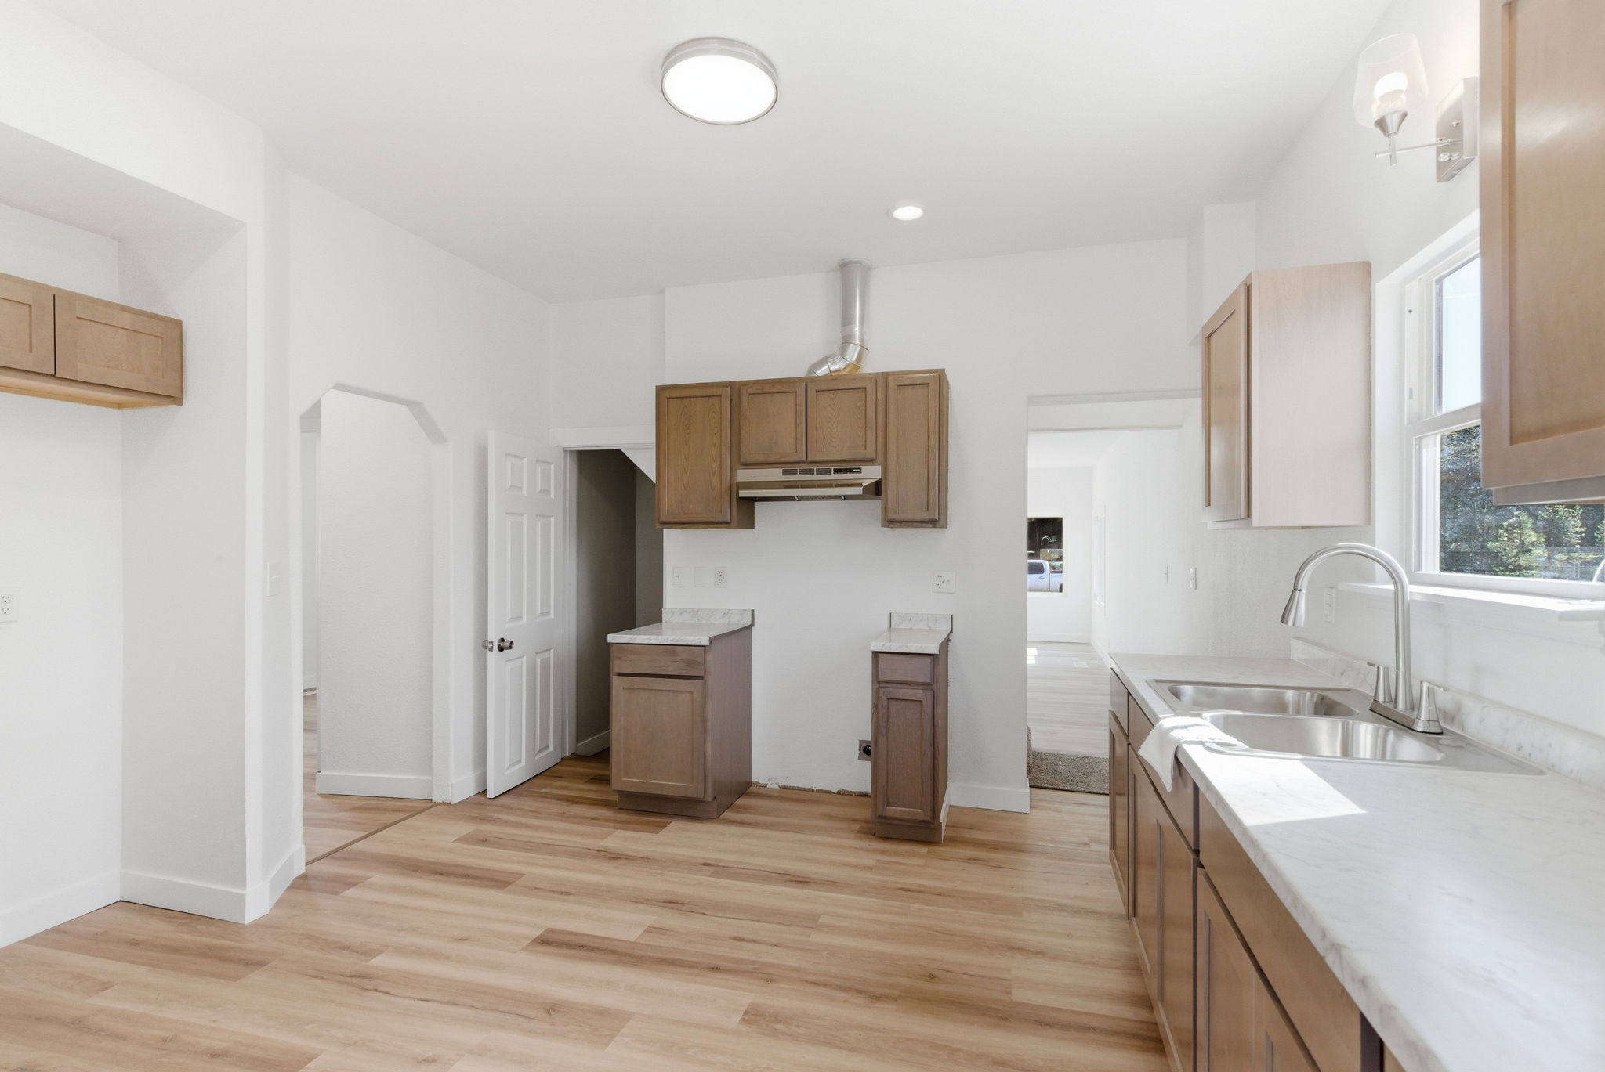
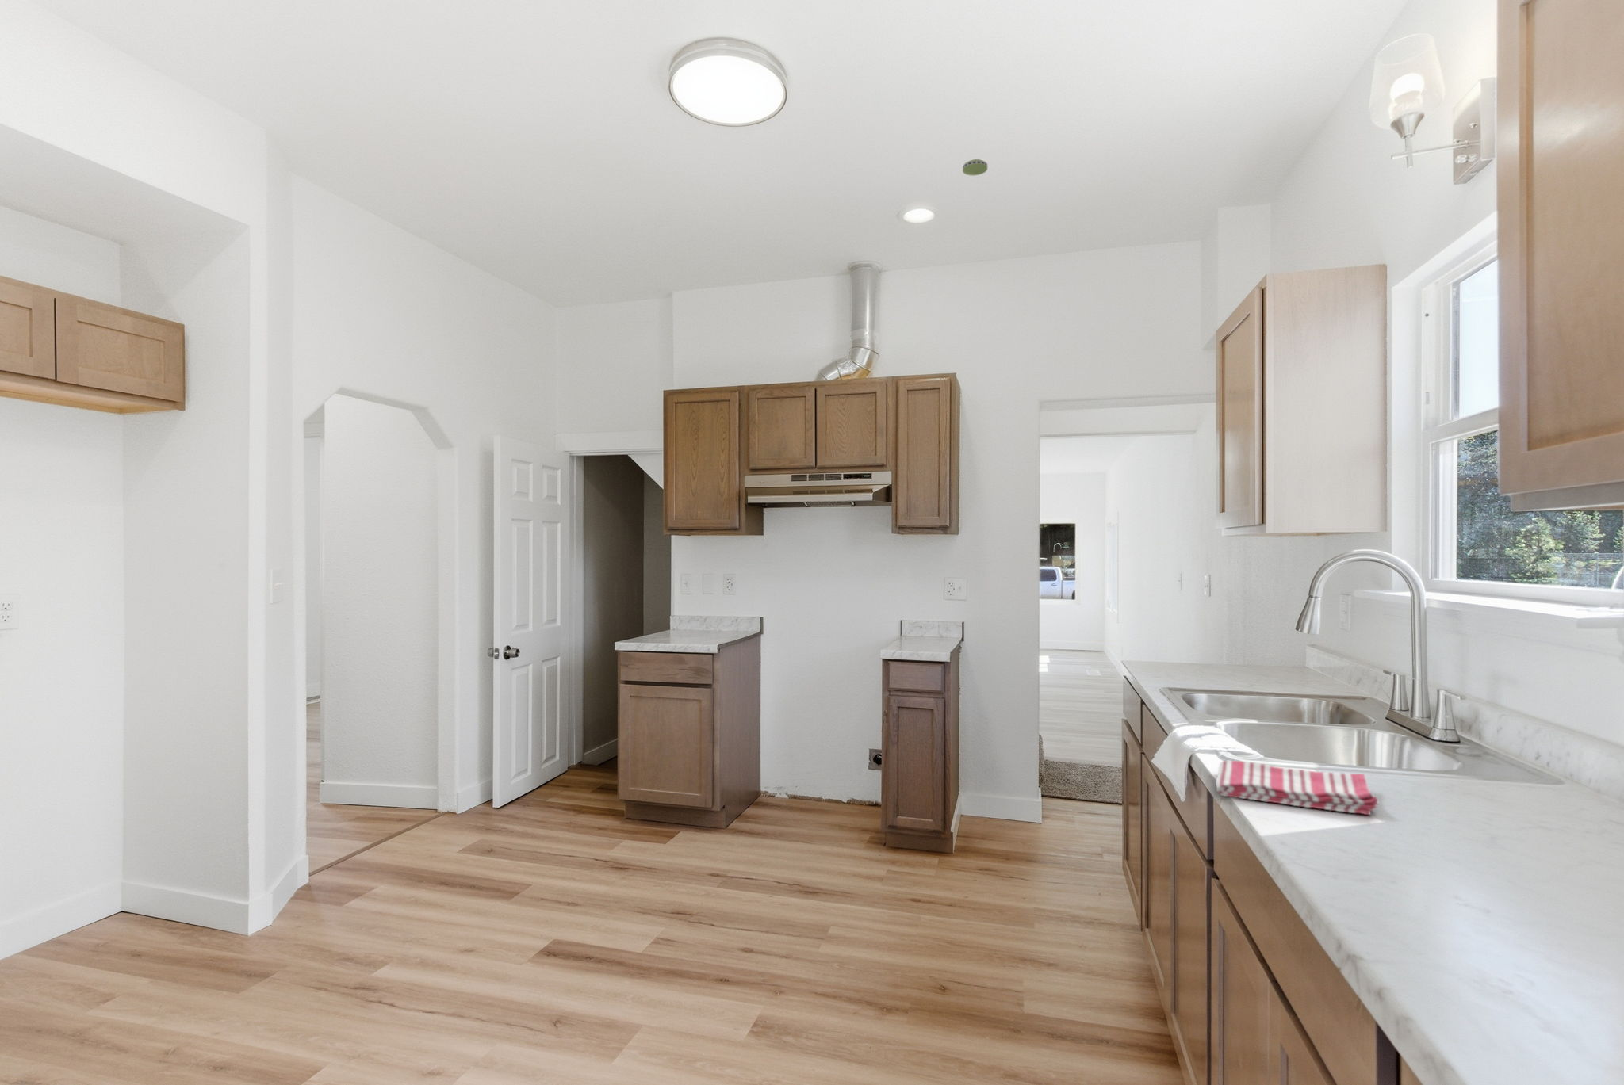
+ dish towel (1291, 781)
+ smoke detector (975, 166)
